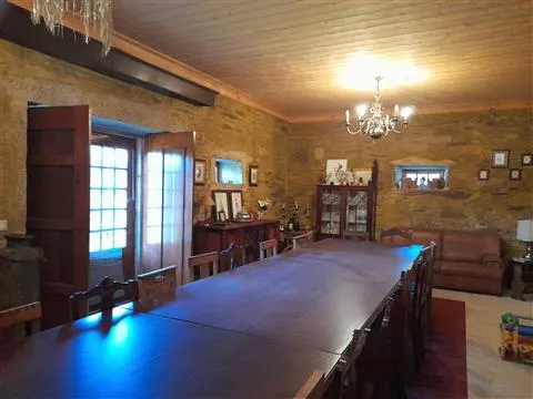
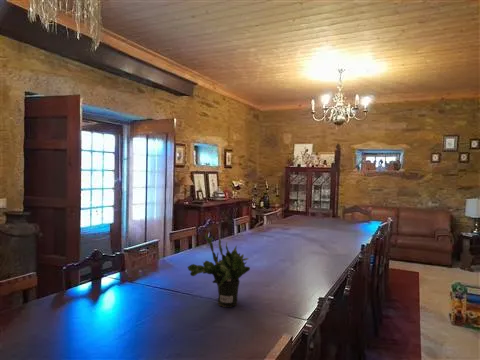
+ potted plant (217, 270)
